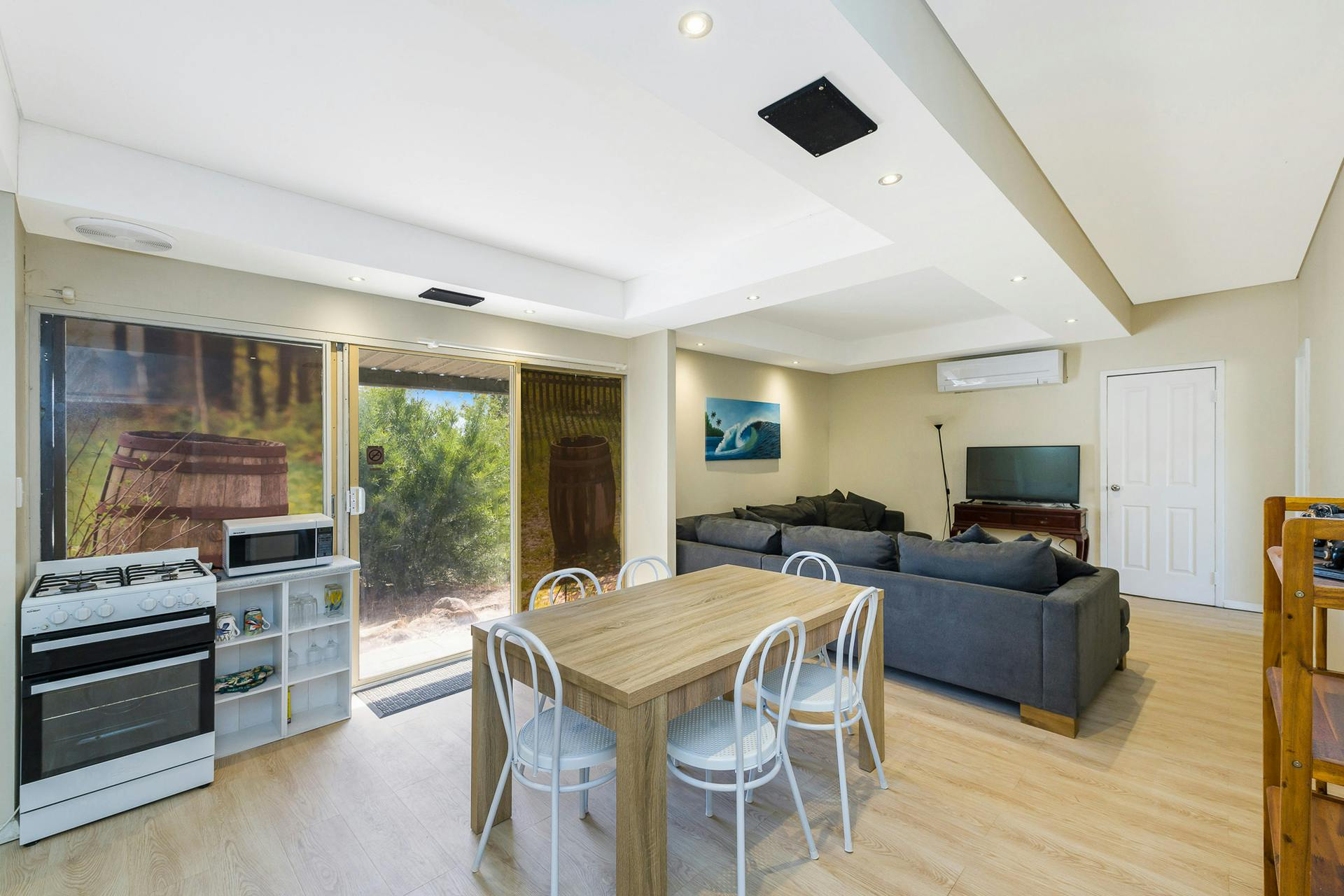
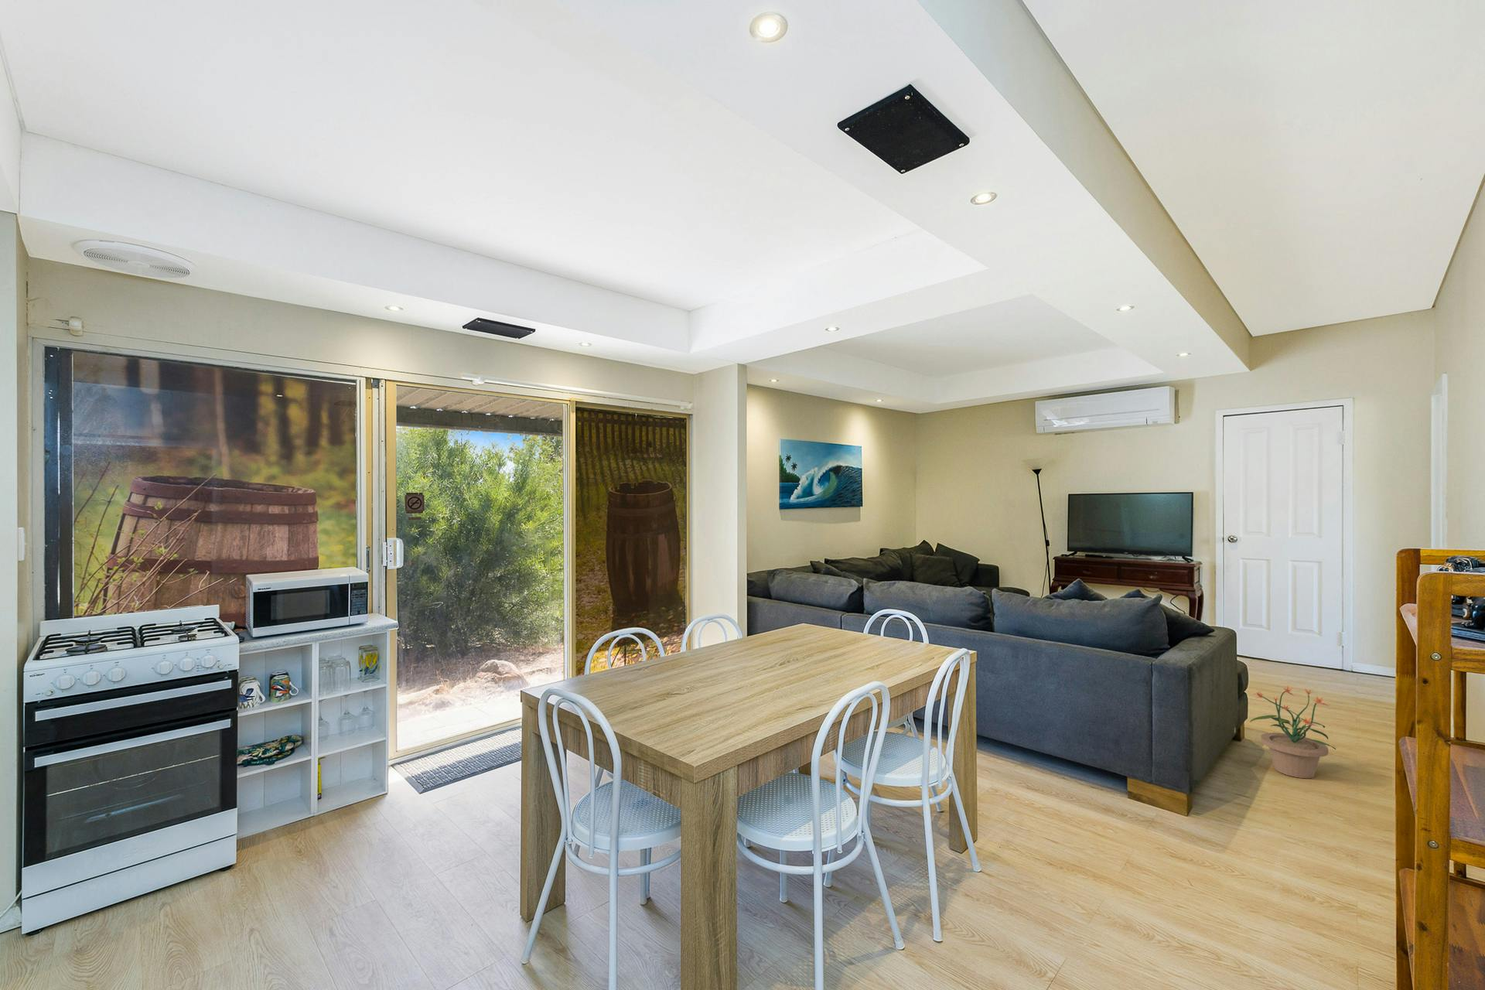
+ potted plant (1295, 730)
